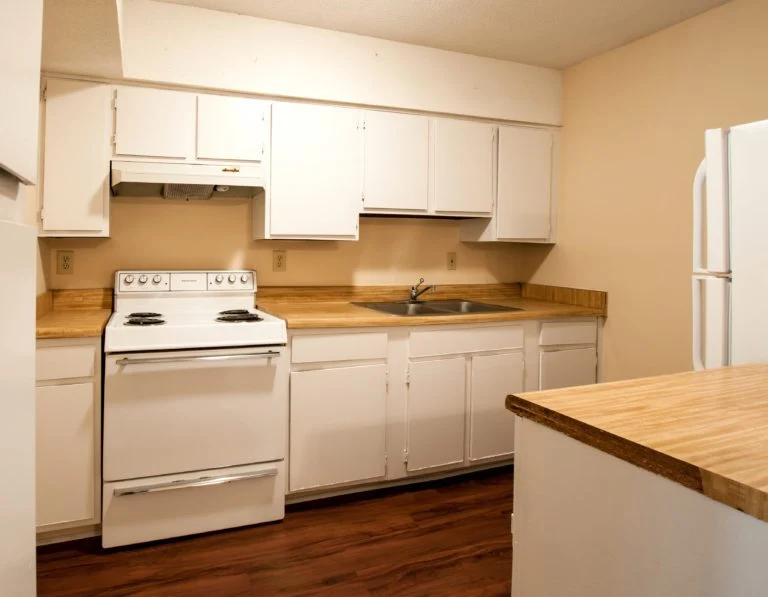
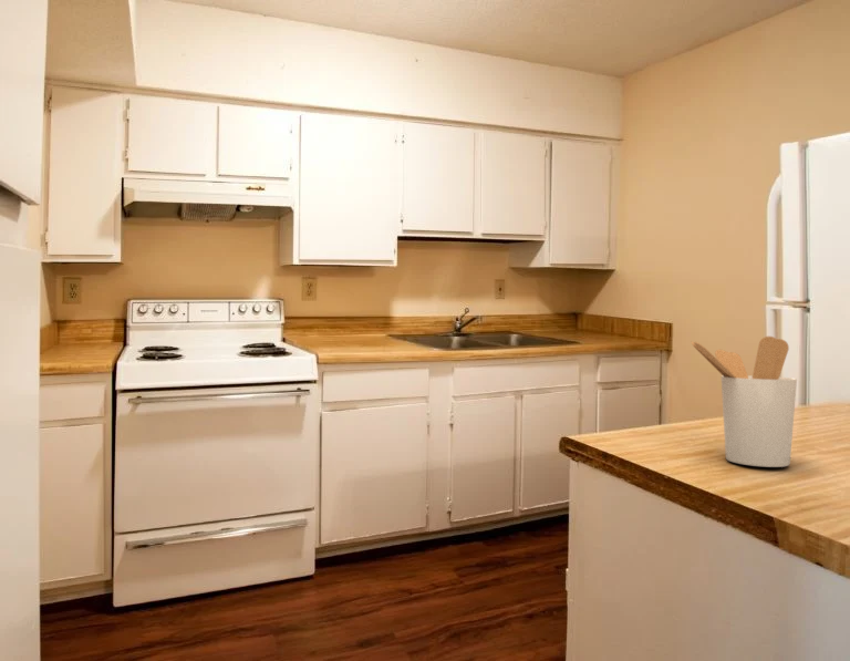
+ utensil holder (739, 397)
